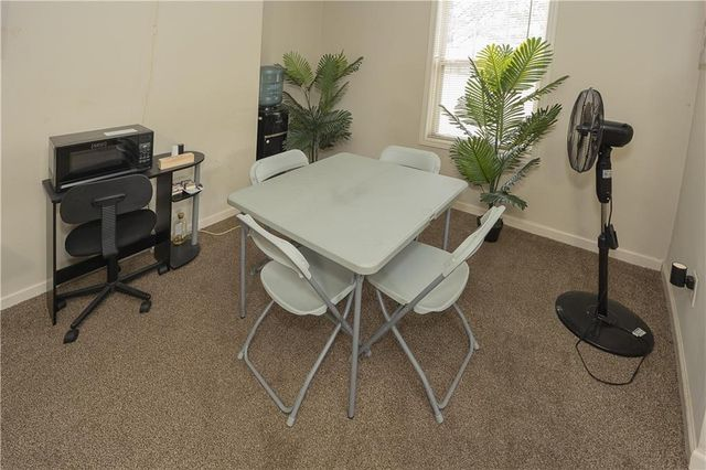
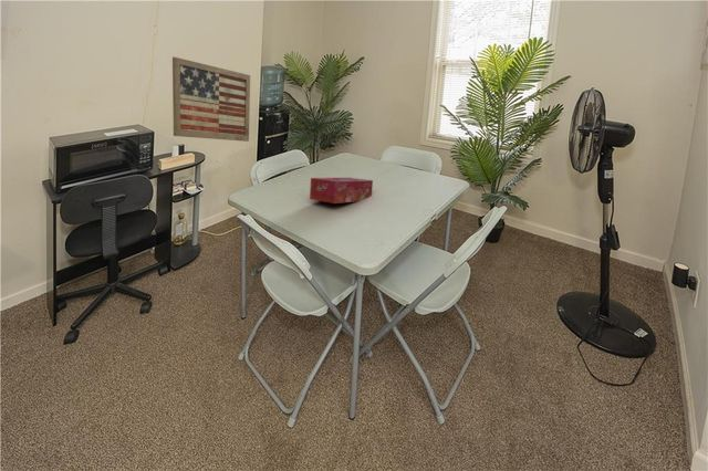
+ tissue box (342, 189)
+ wall art (214, 103)
